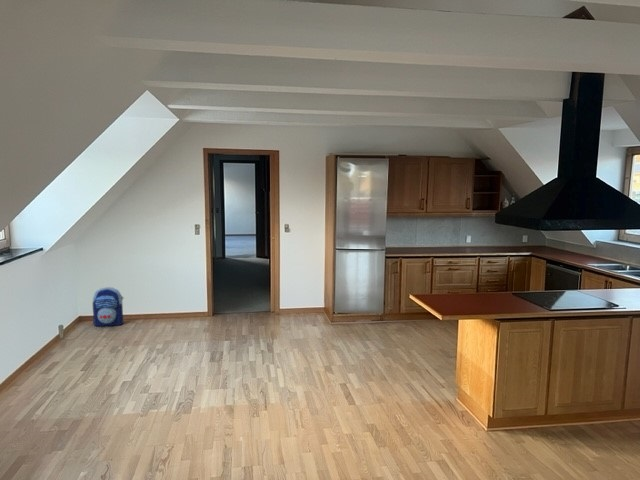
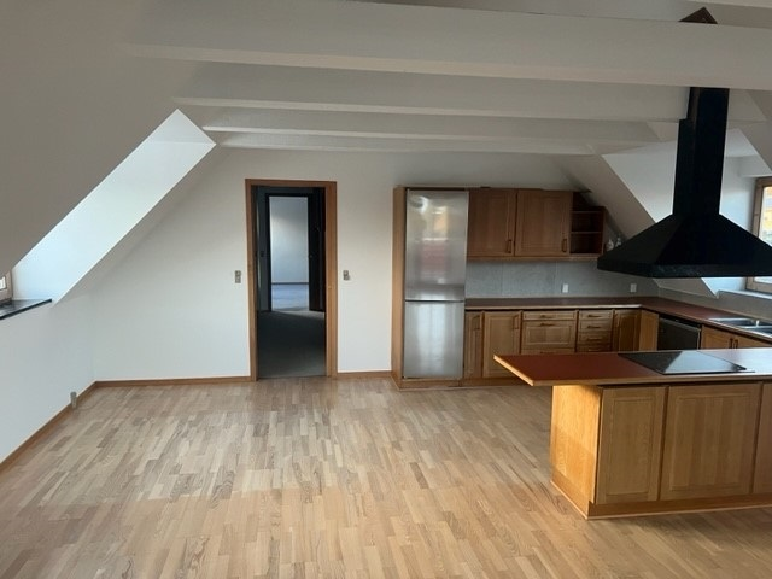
- backpack (108, 305)
